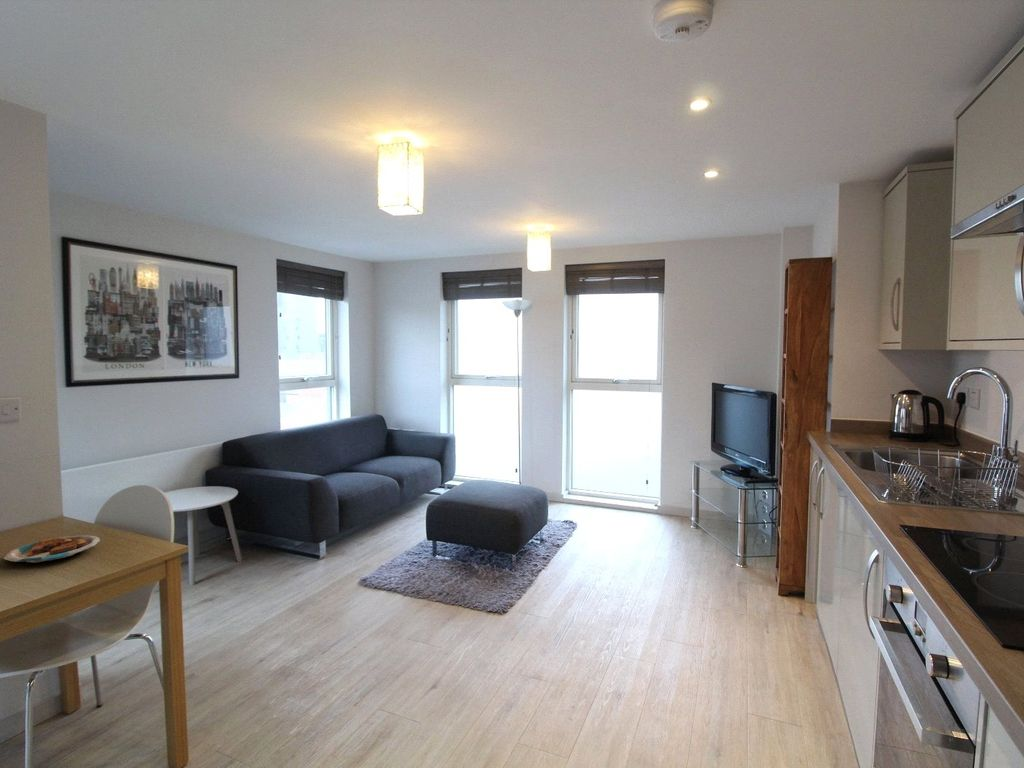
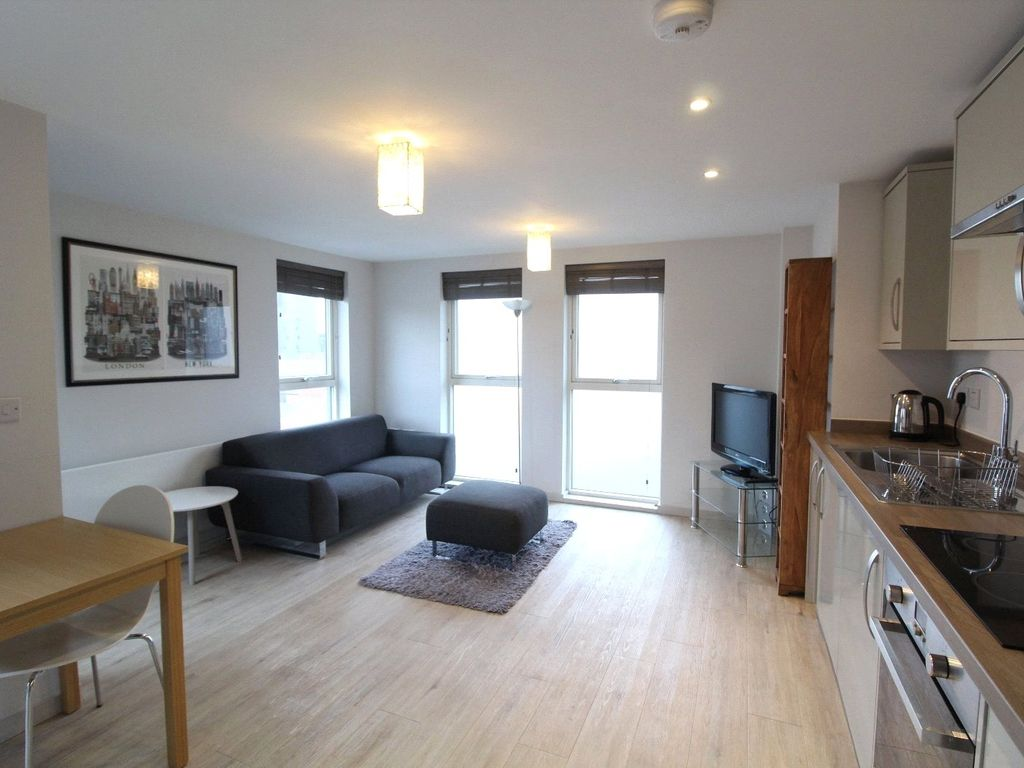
- plate (52, 548)
